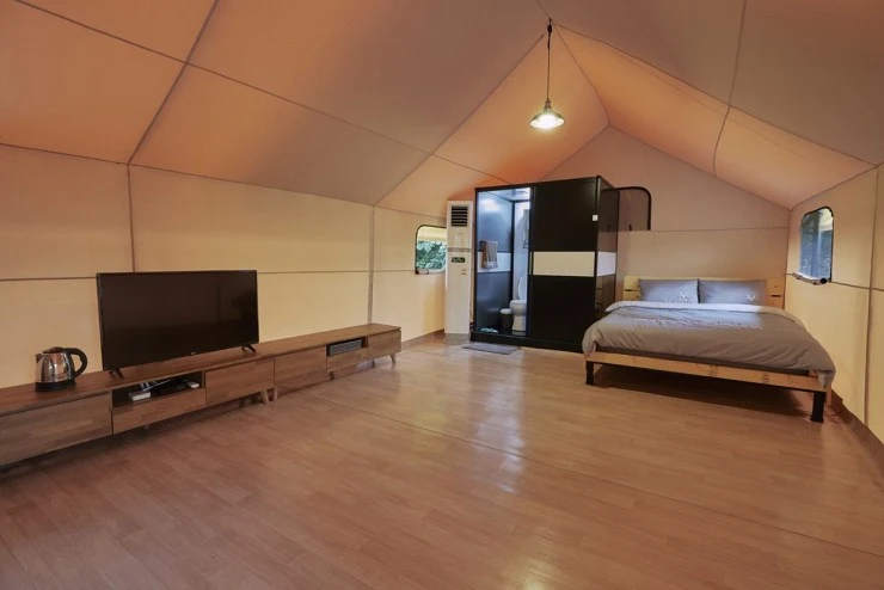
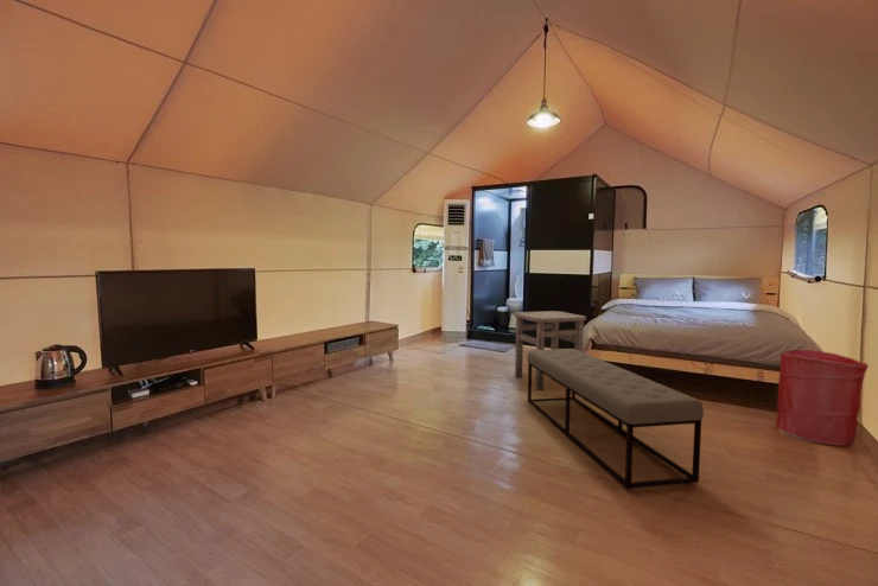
+ side table (551, 349)
+ bench (594, 401)
+ laundry hamper (819, 394)
